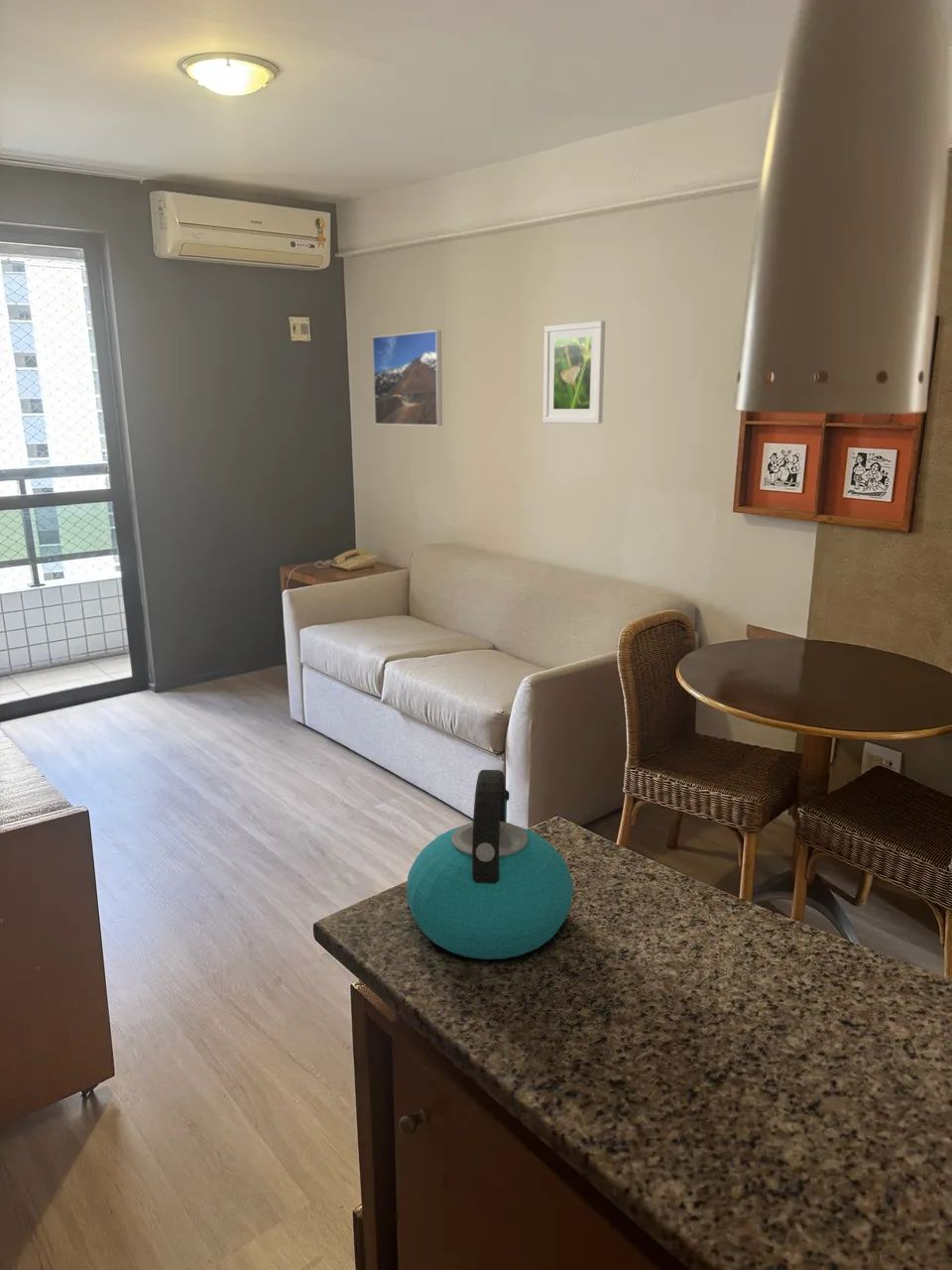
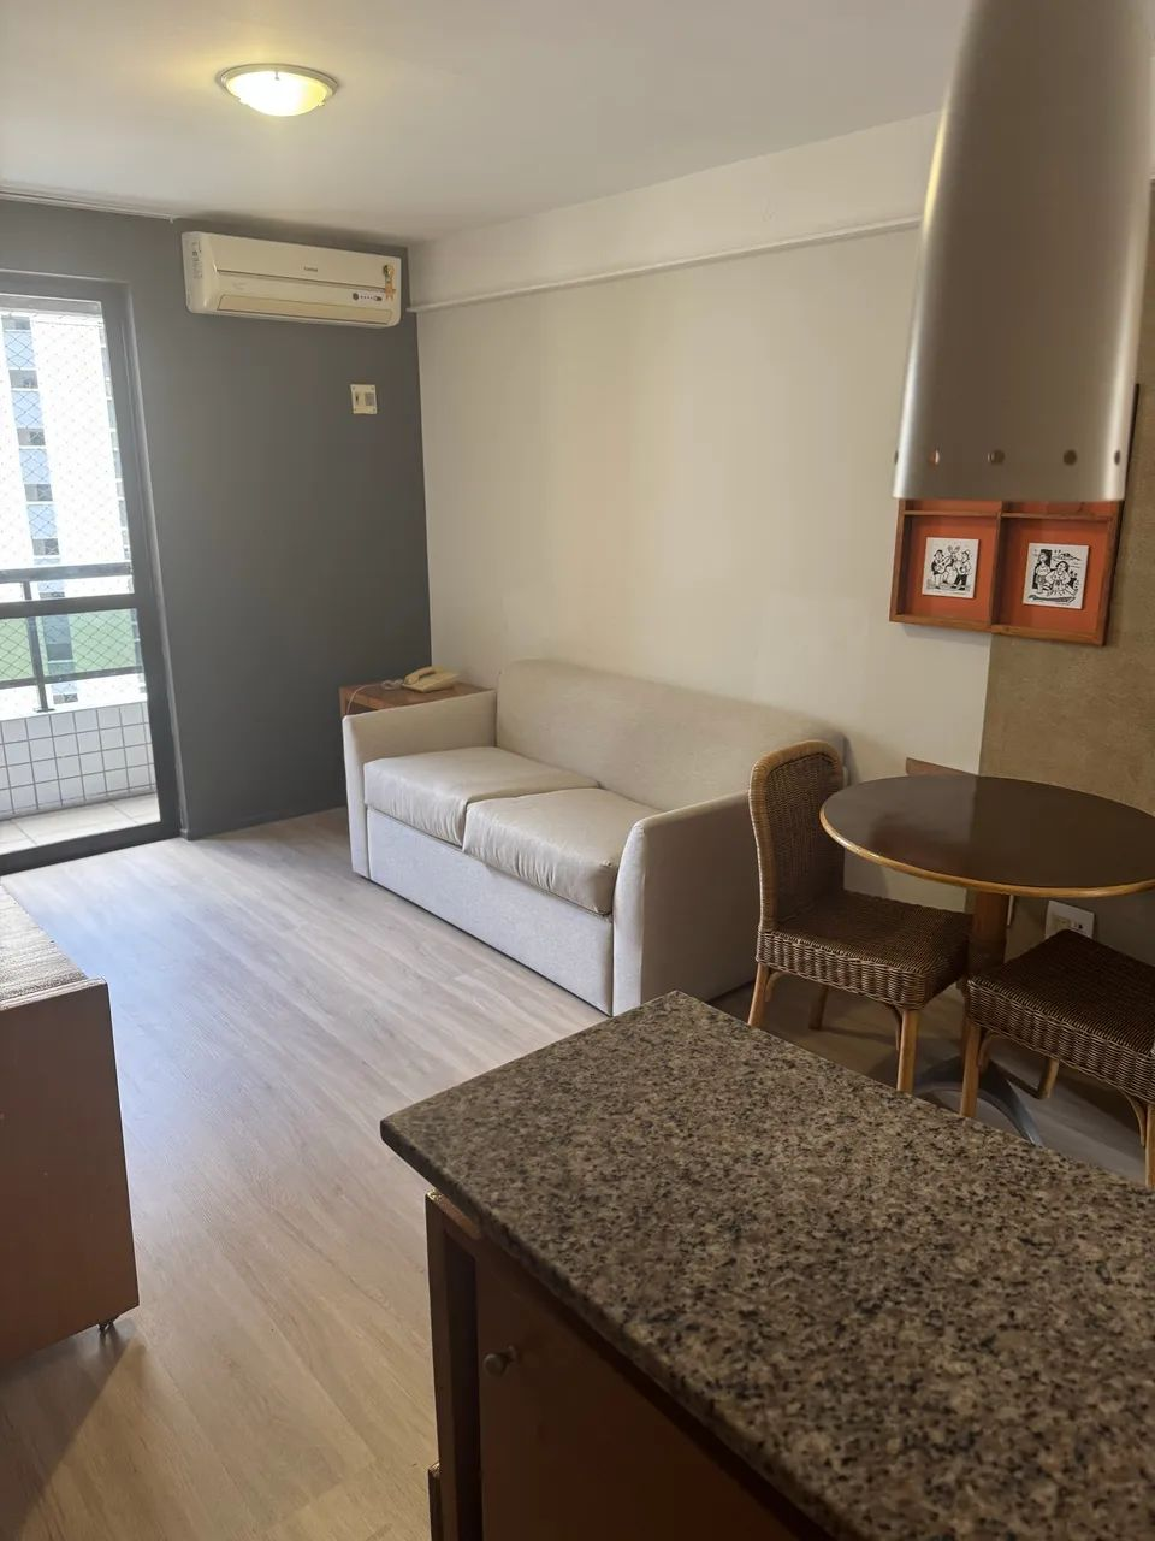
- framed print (572, 373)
- kettle (490, 844)
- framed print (406, 380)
